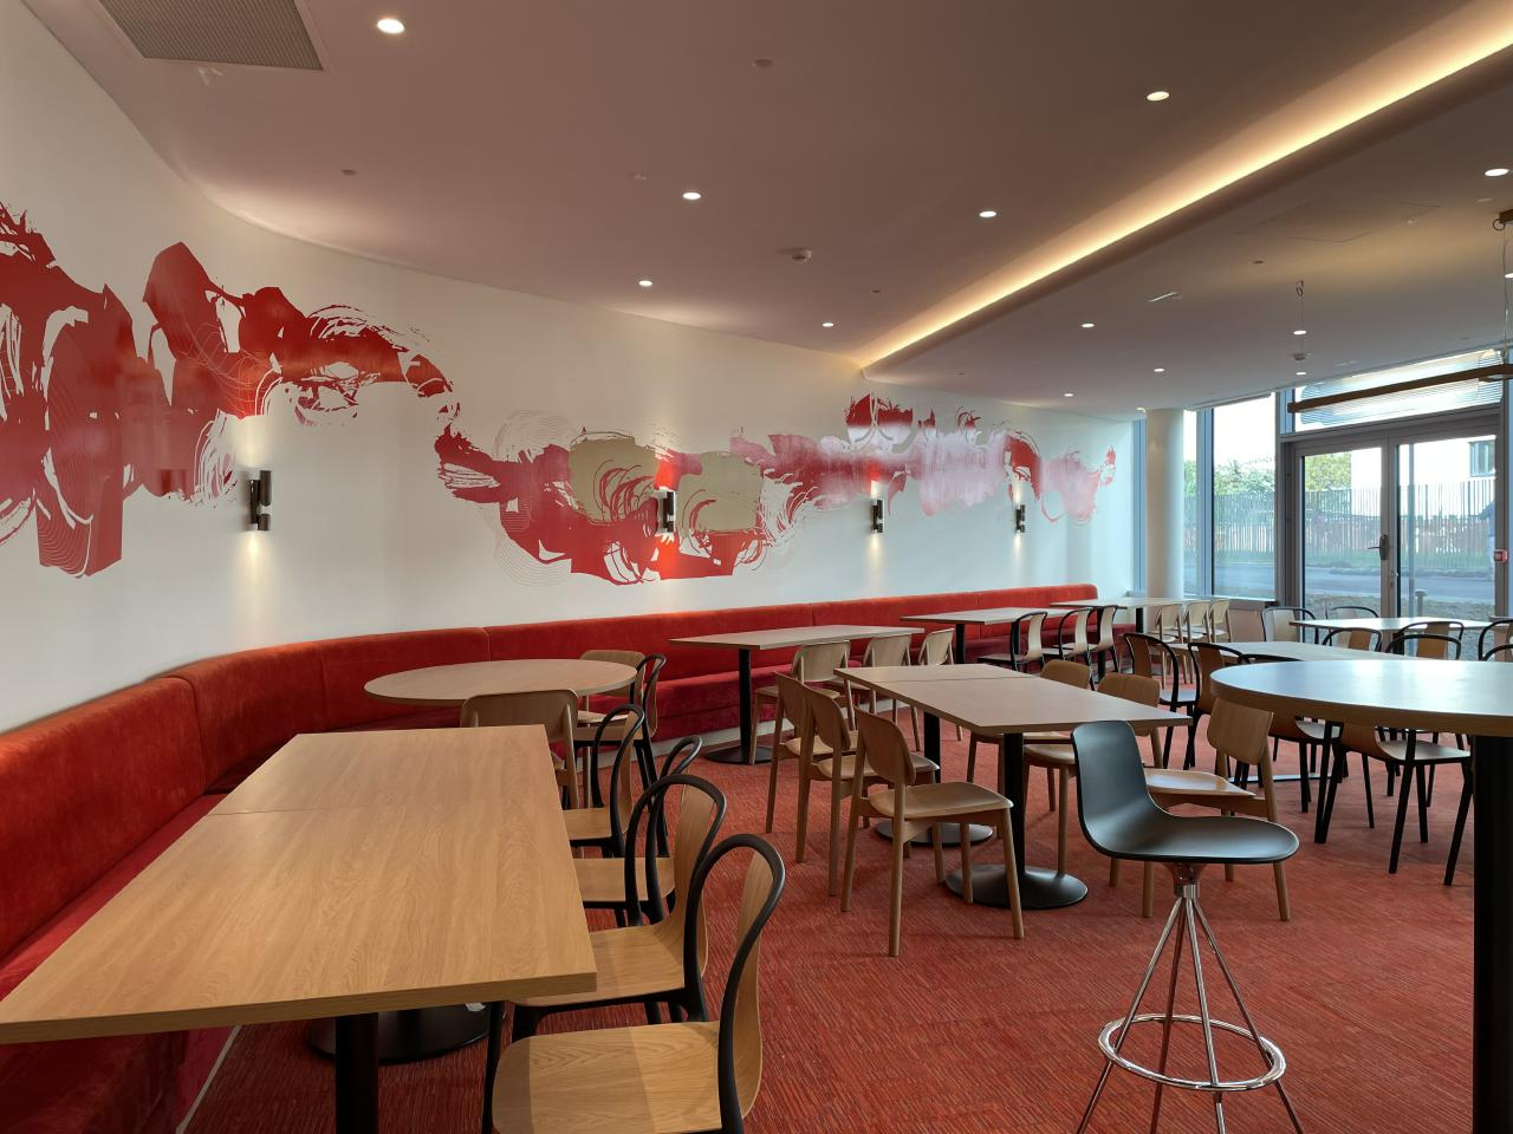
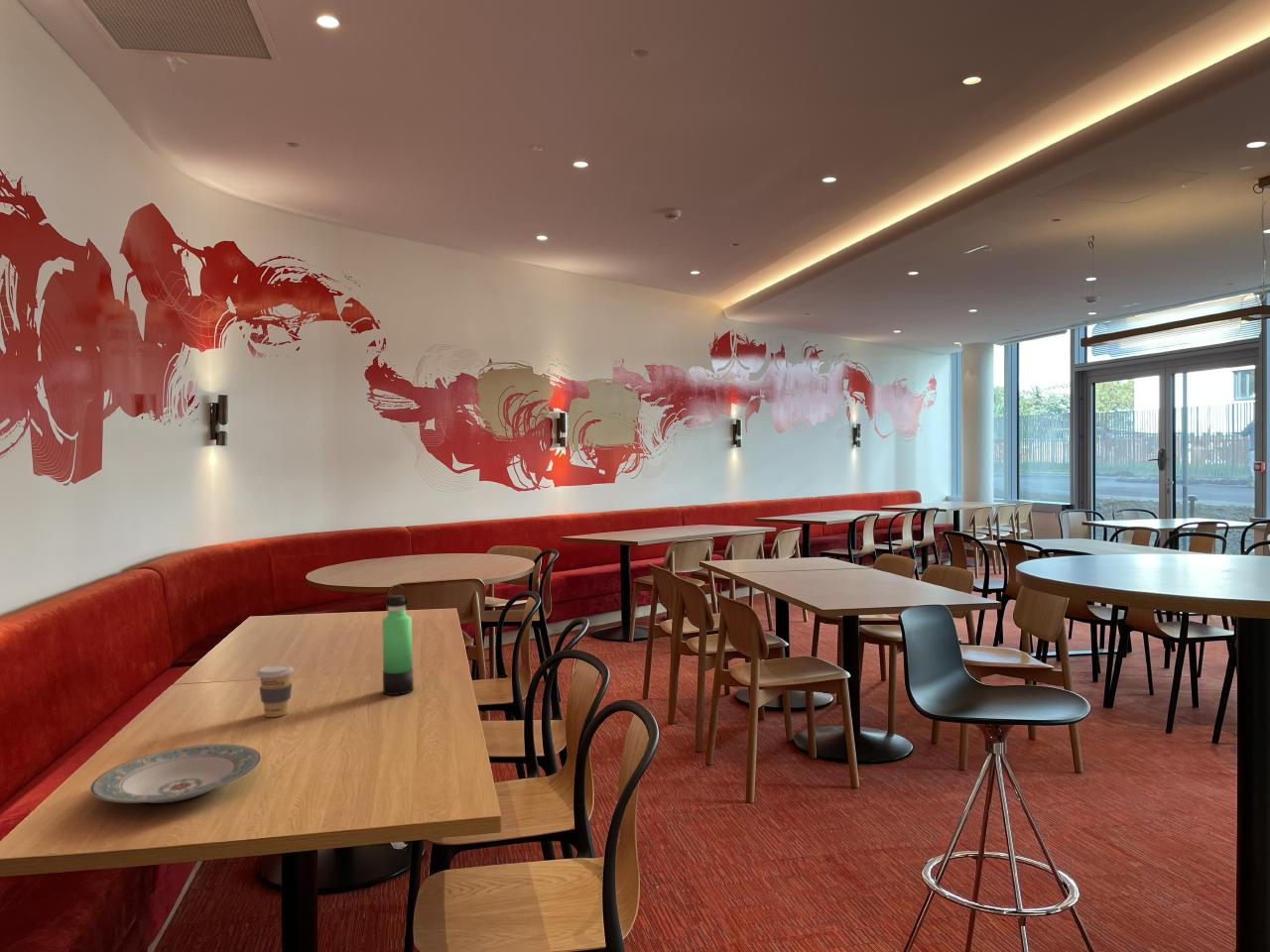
+ coffee cup (276, 690)
+ thermos bottle (397, 638)
+ plate (180, 778)
